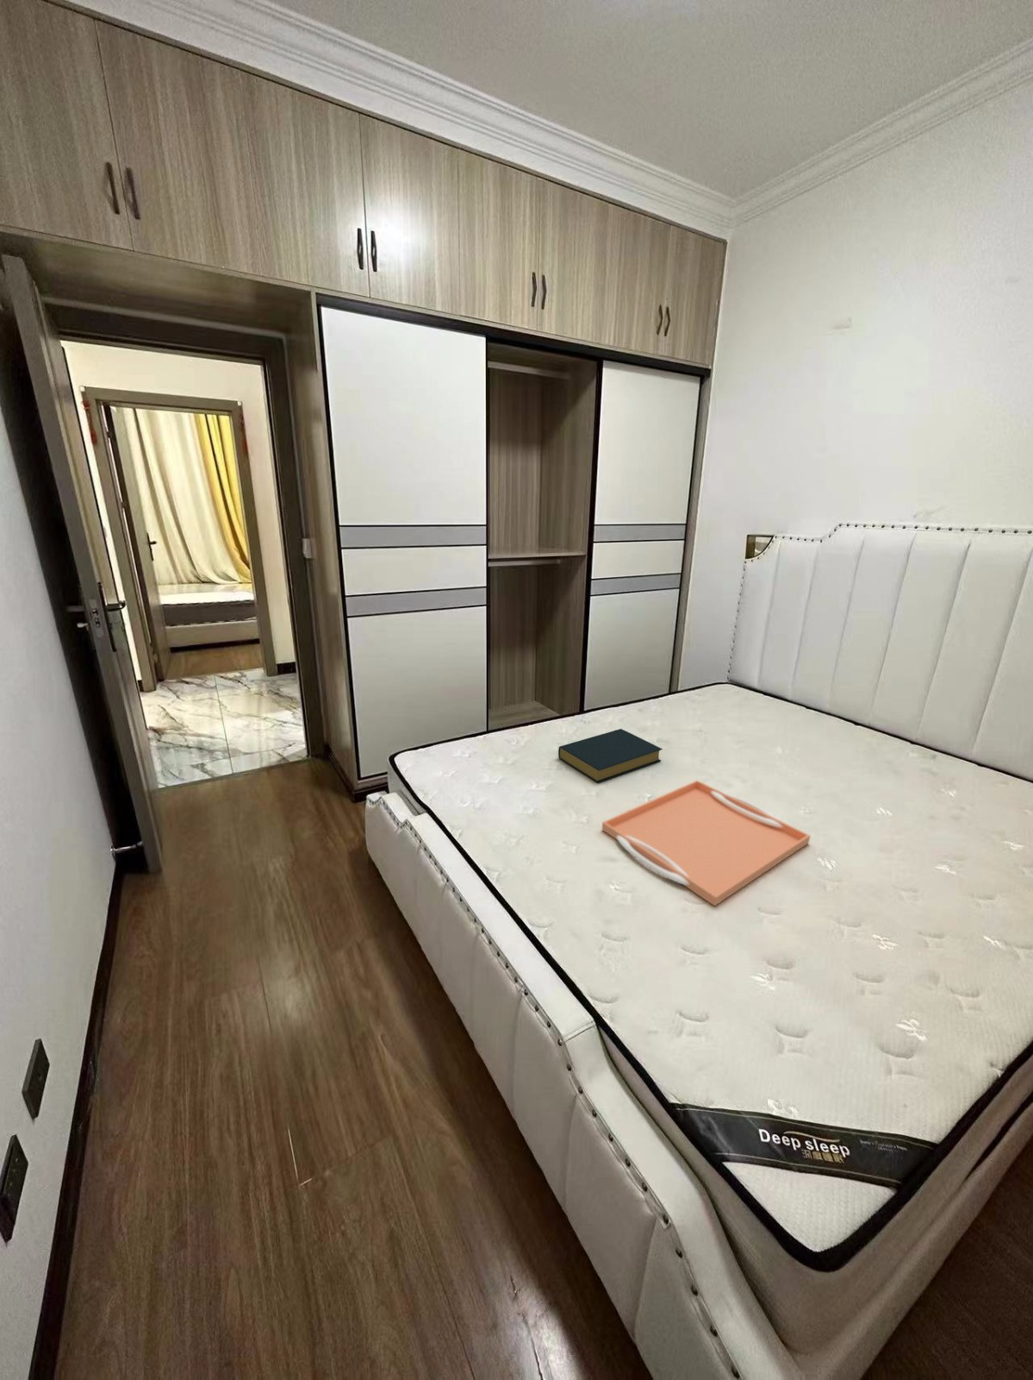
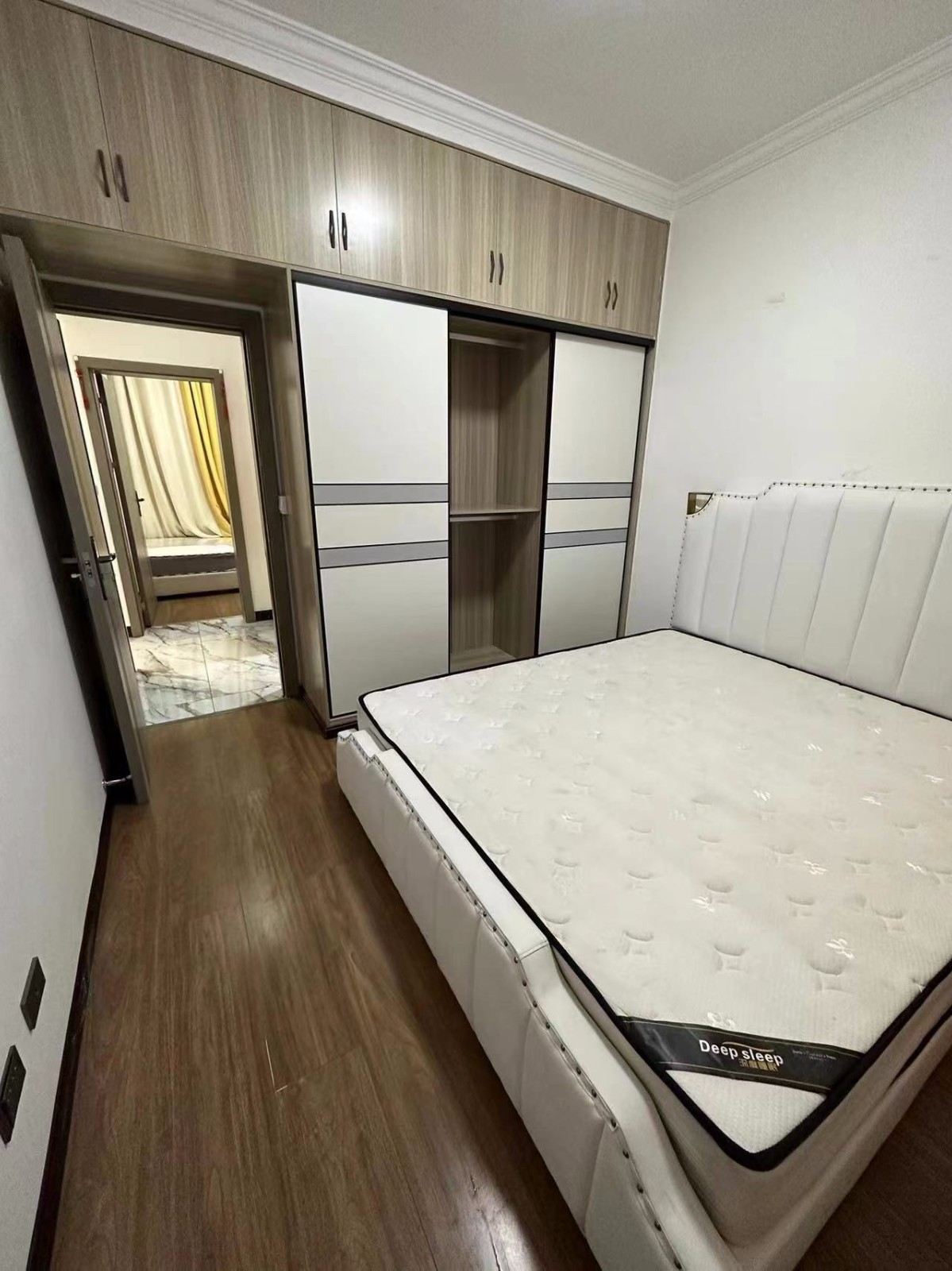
- serving tray (704, 833)
- hardback book (609, 752)
